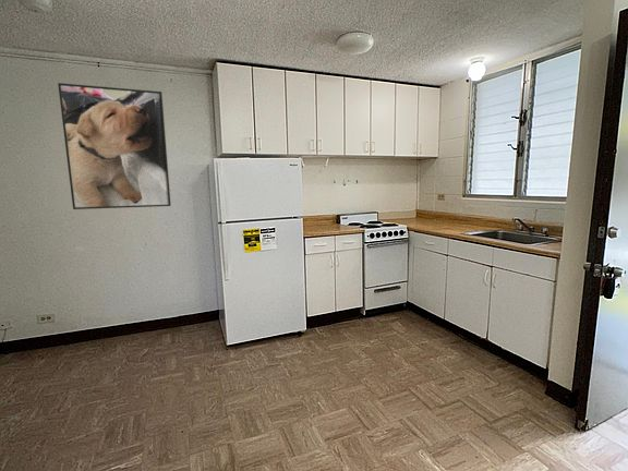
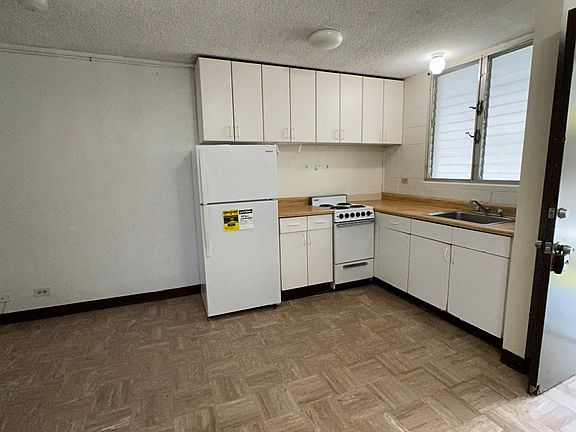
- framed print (118, 148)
